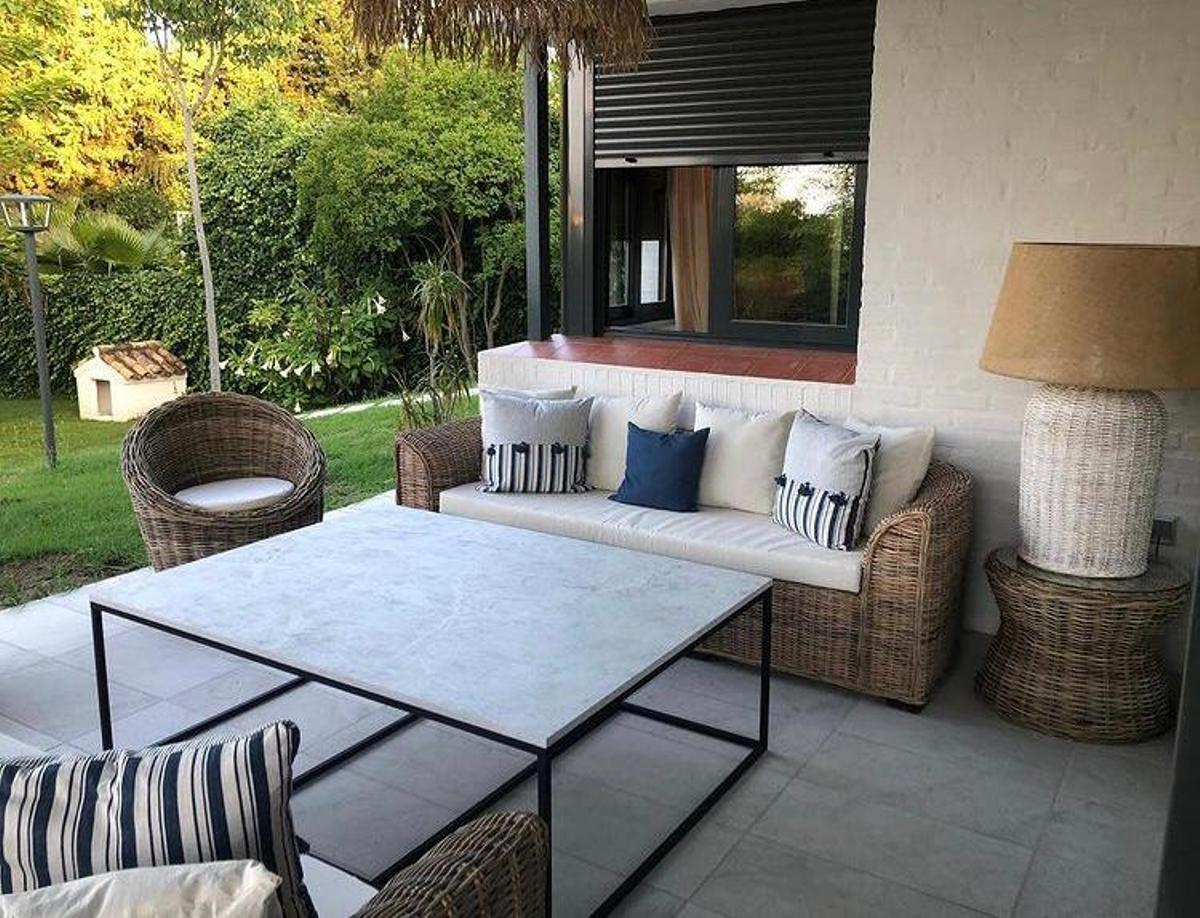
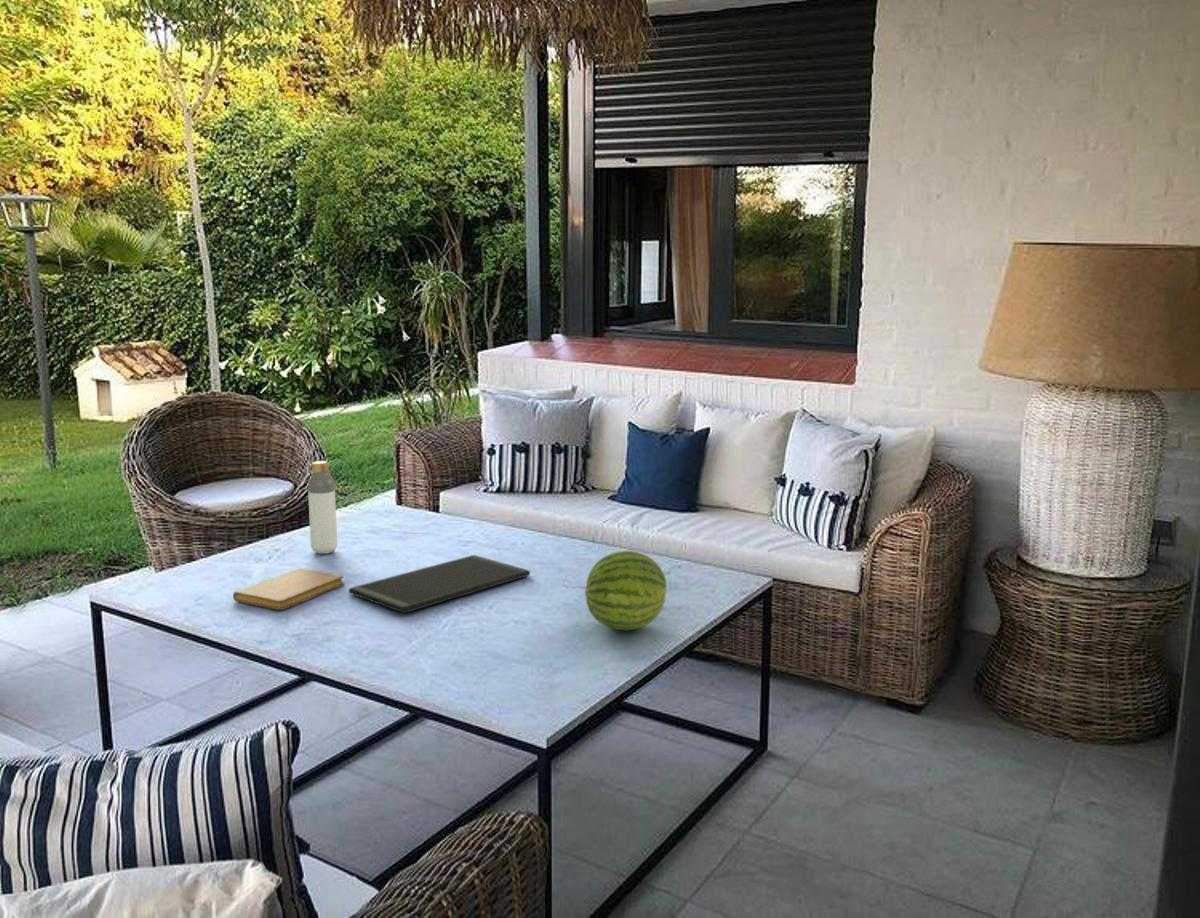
+ cutting board (442, 581)
+ bottle (322, 507)
+ fruit (625, 590)
+ notebook (290, 587)
